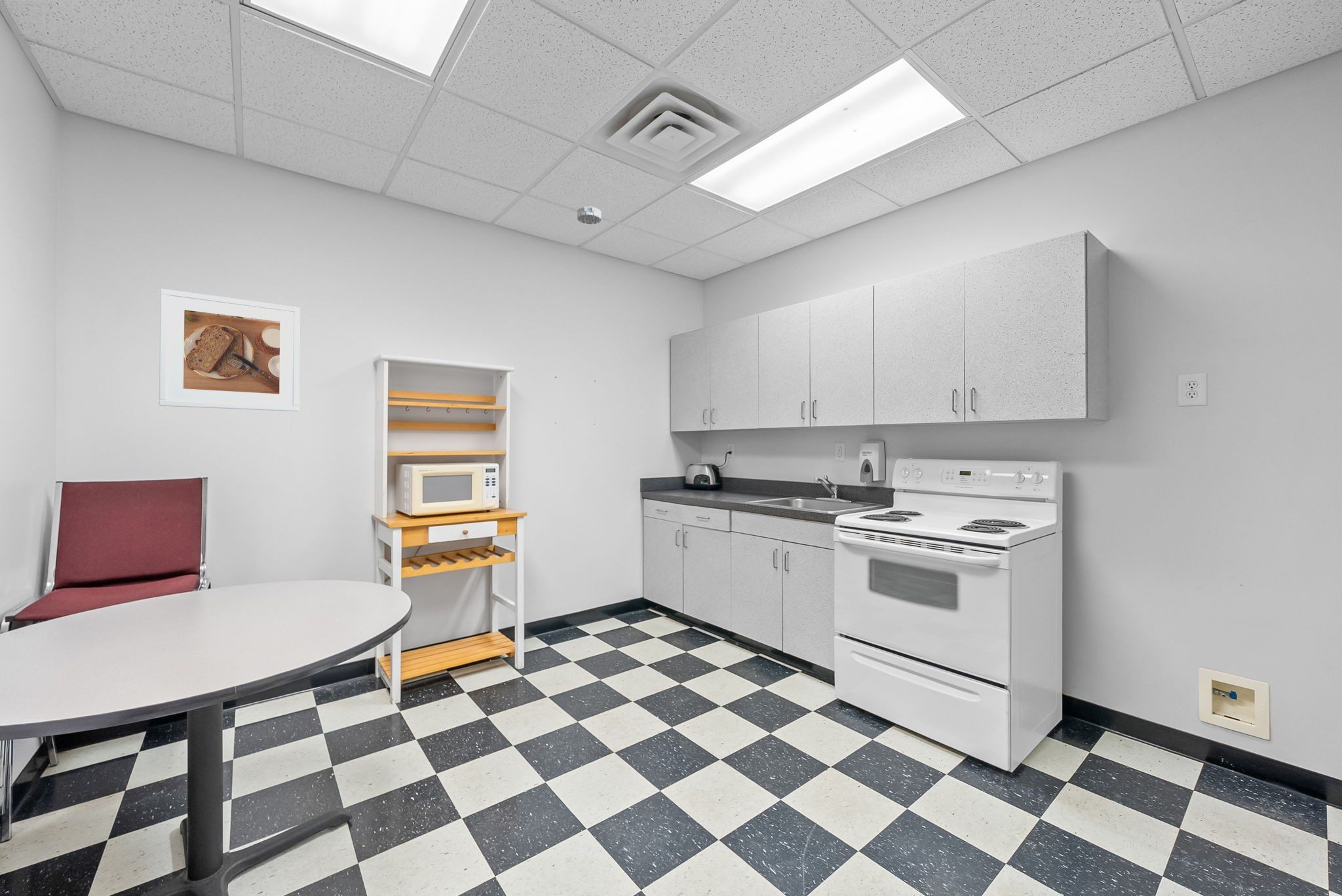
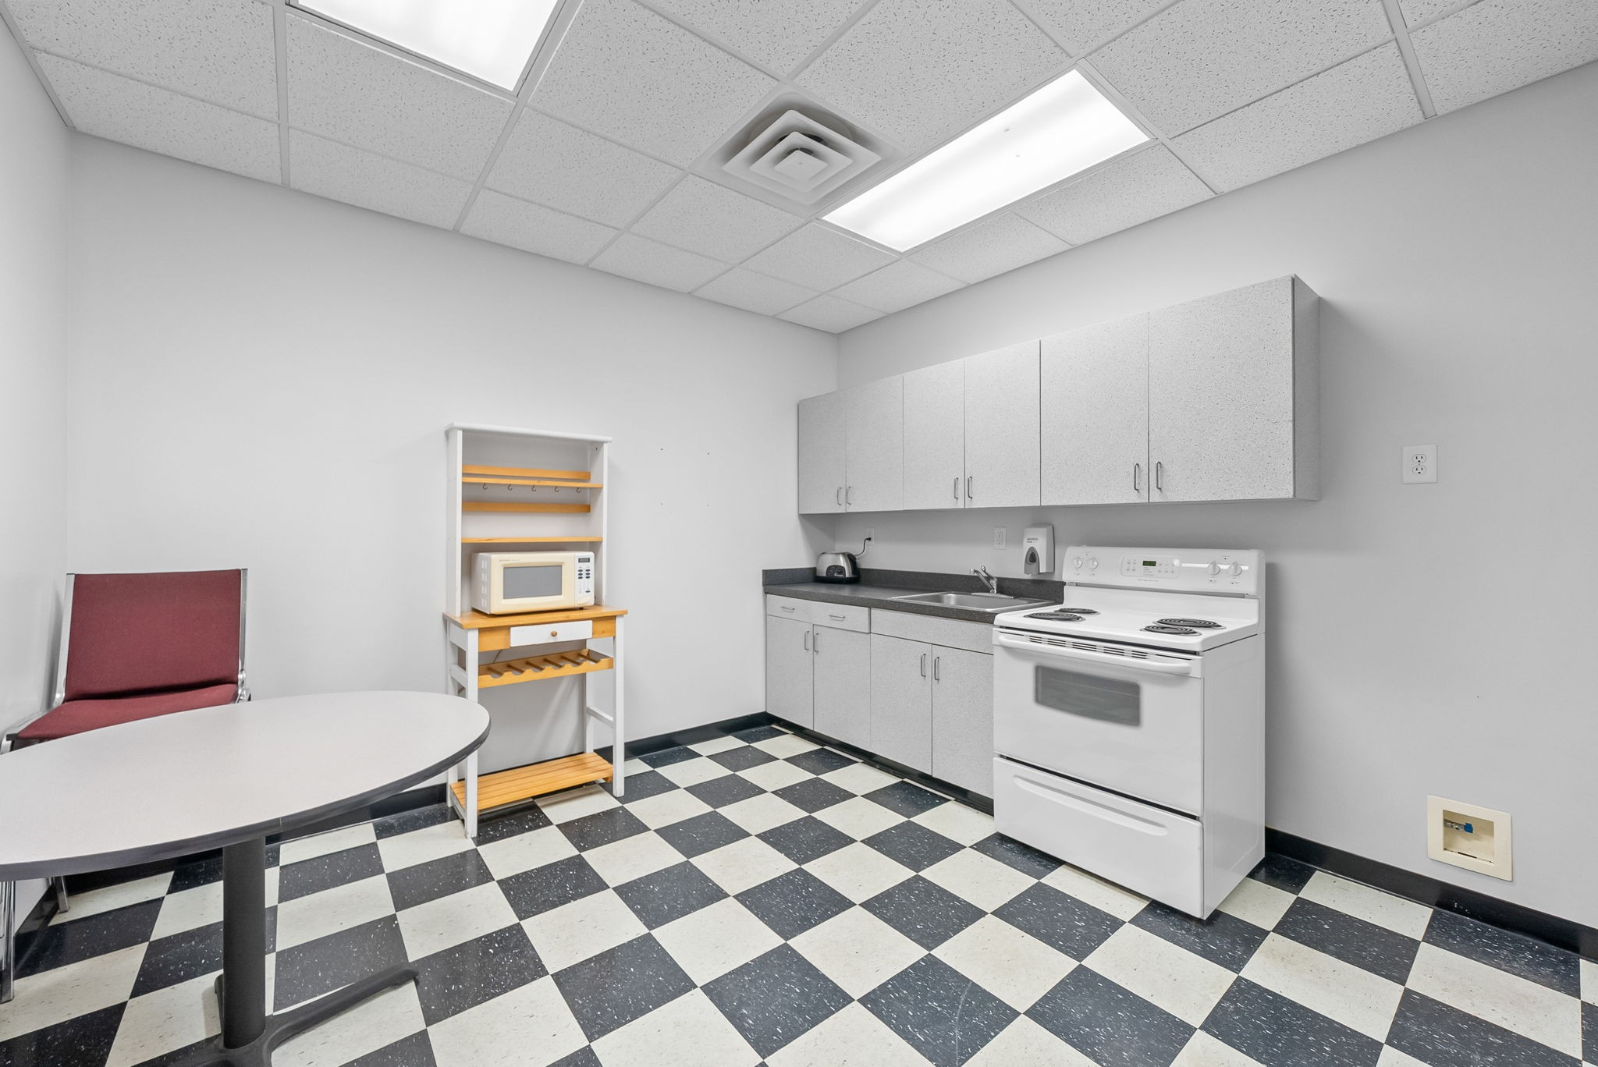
- smoke detector (589, 215)
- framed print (233, 354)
